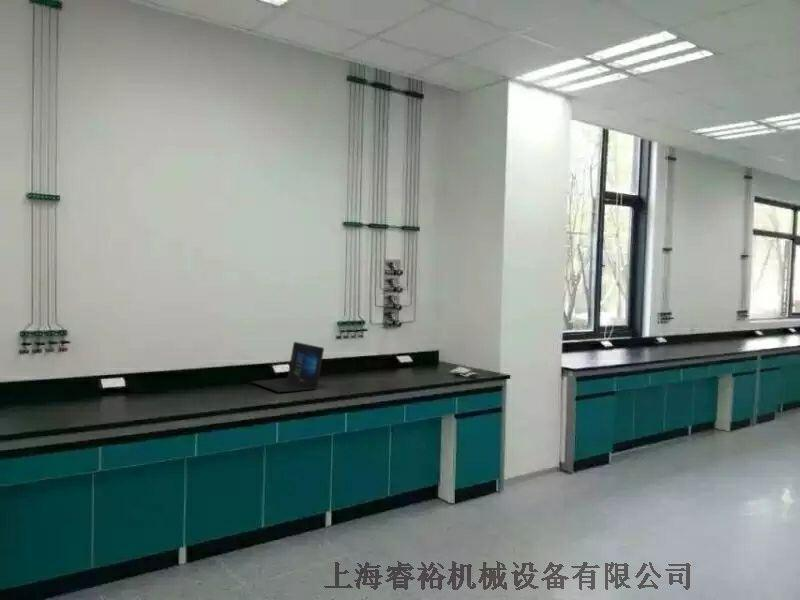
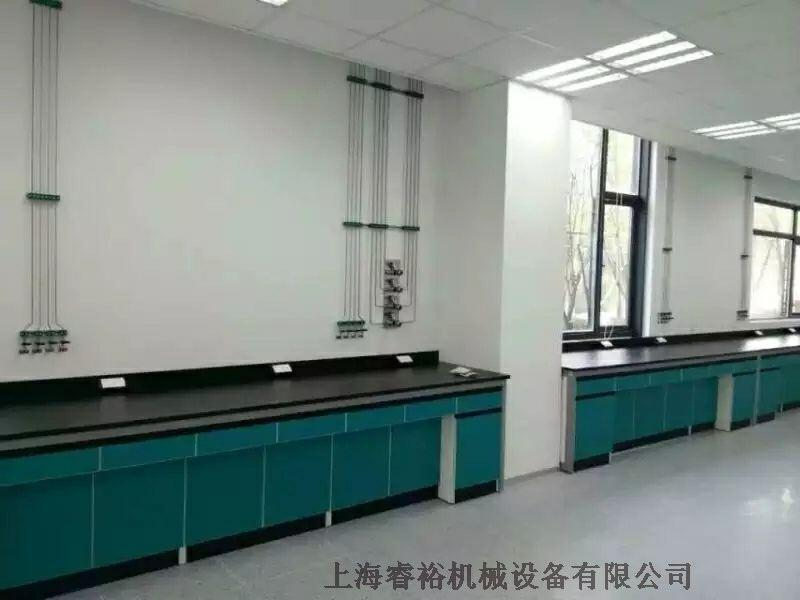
- laptop (289, 366)
